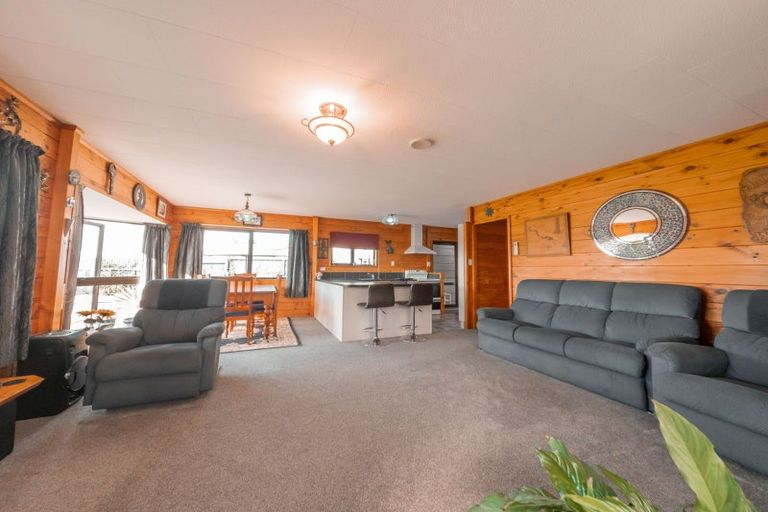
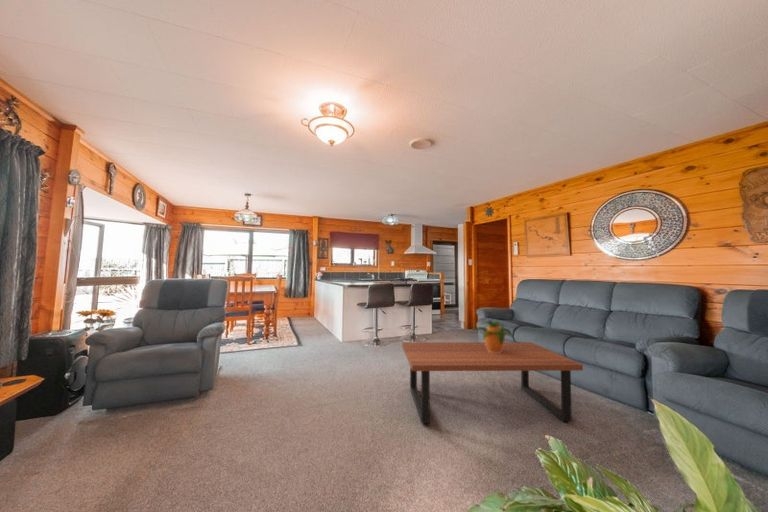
+ coffee table (481, 370)
+ potted plant (491, 334)
